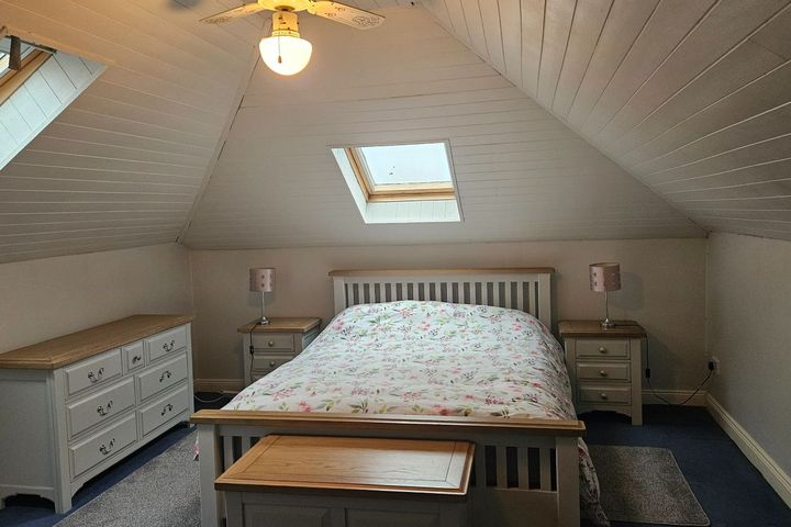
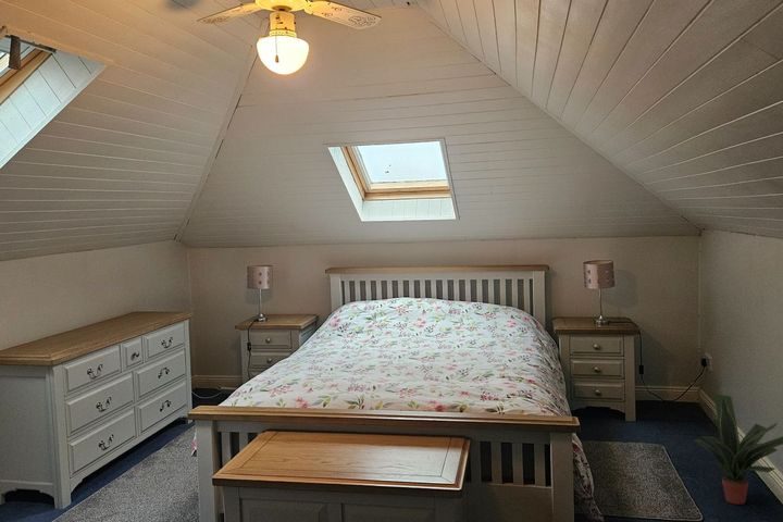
+ potted plant (735, 451)
